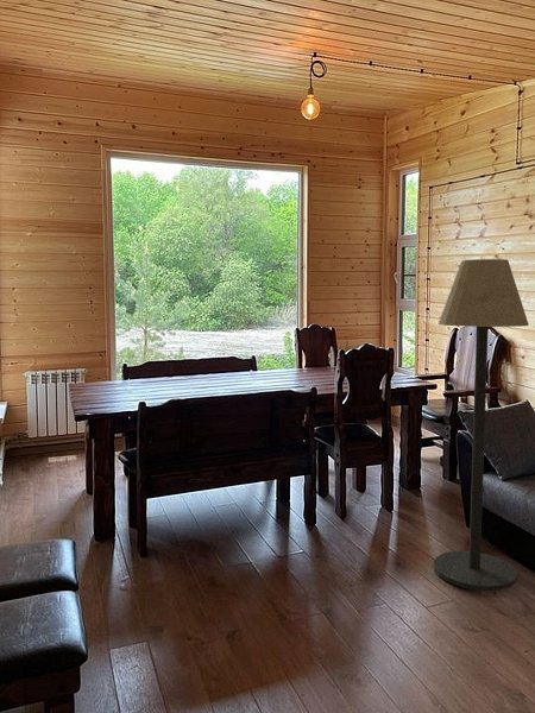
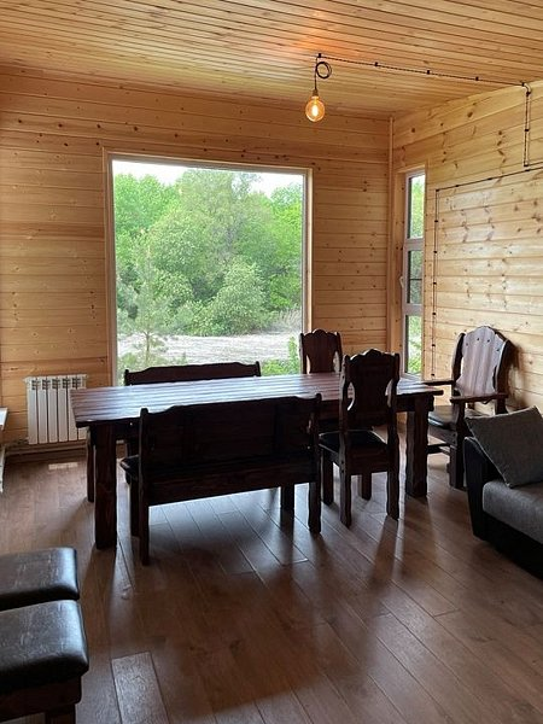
- floor lamp (479, 419)
